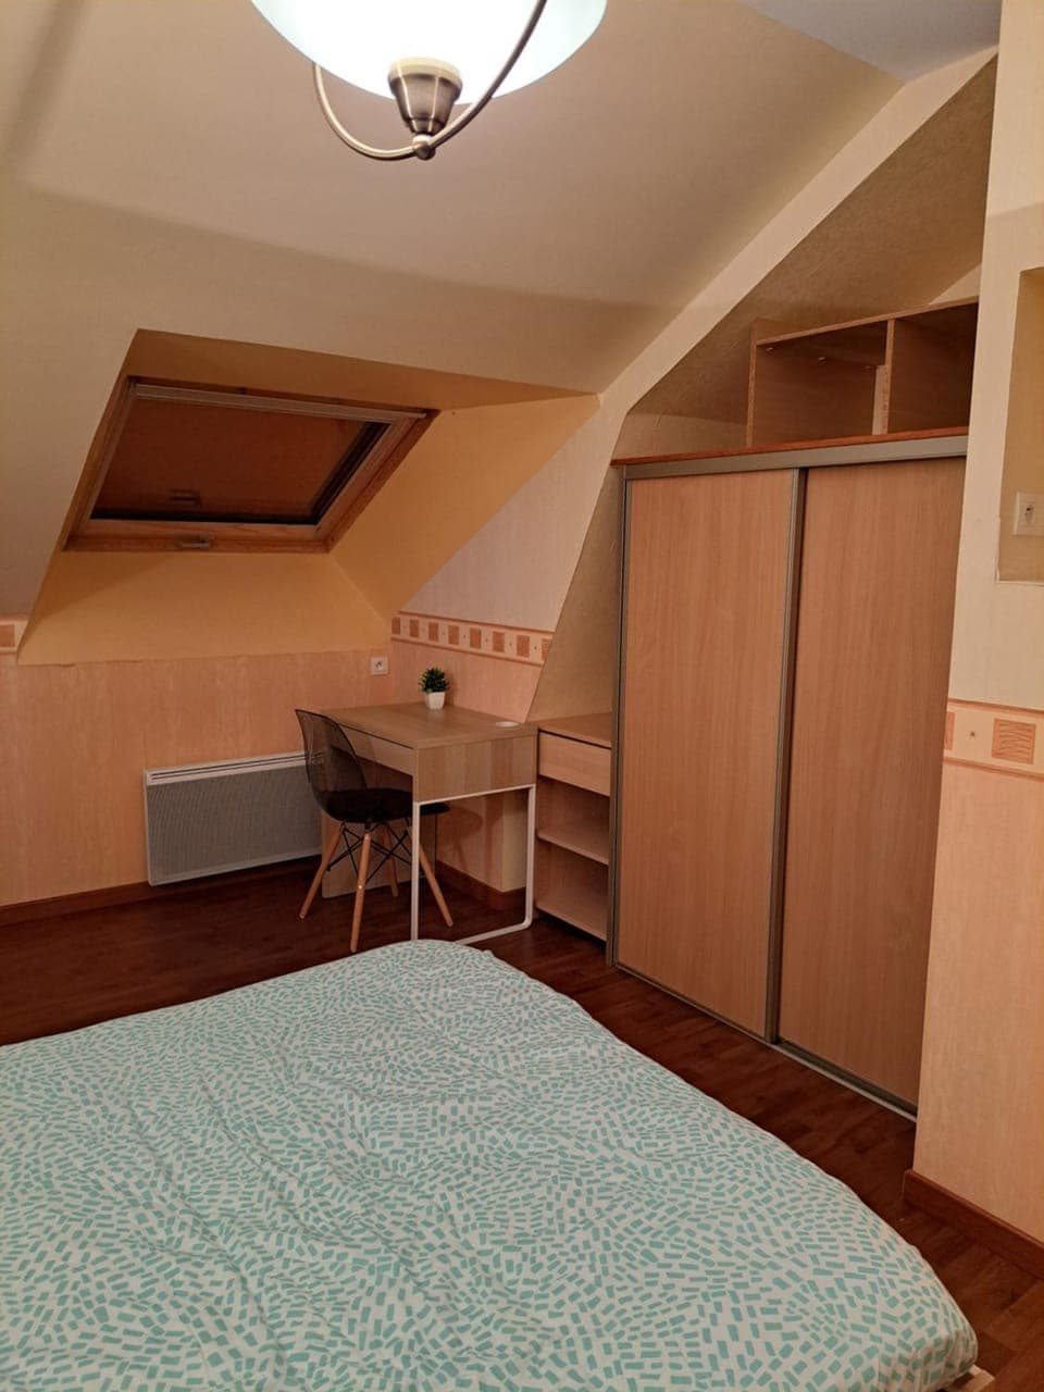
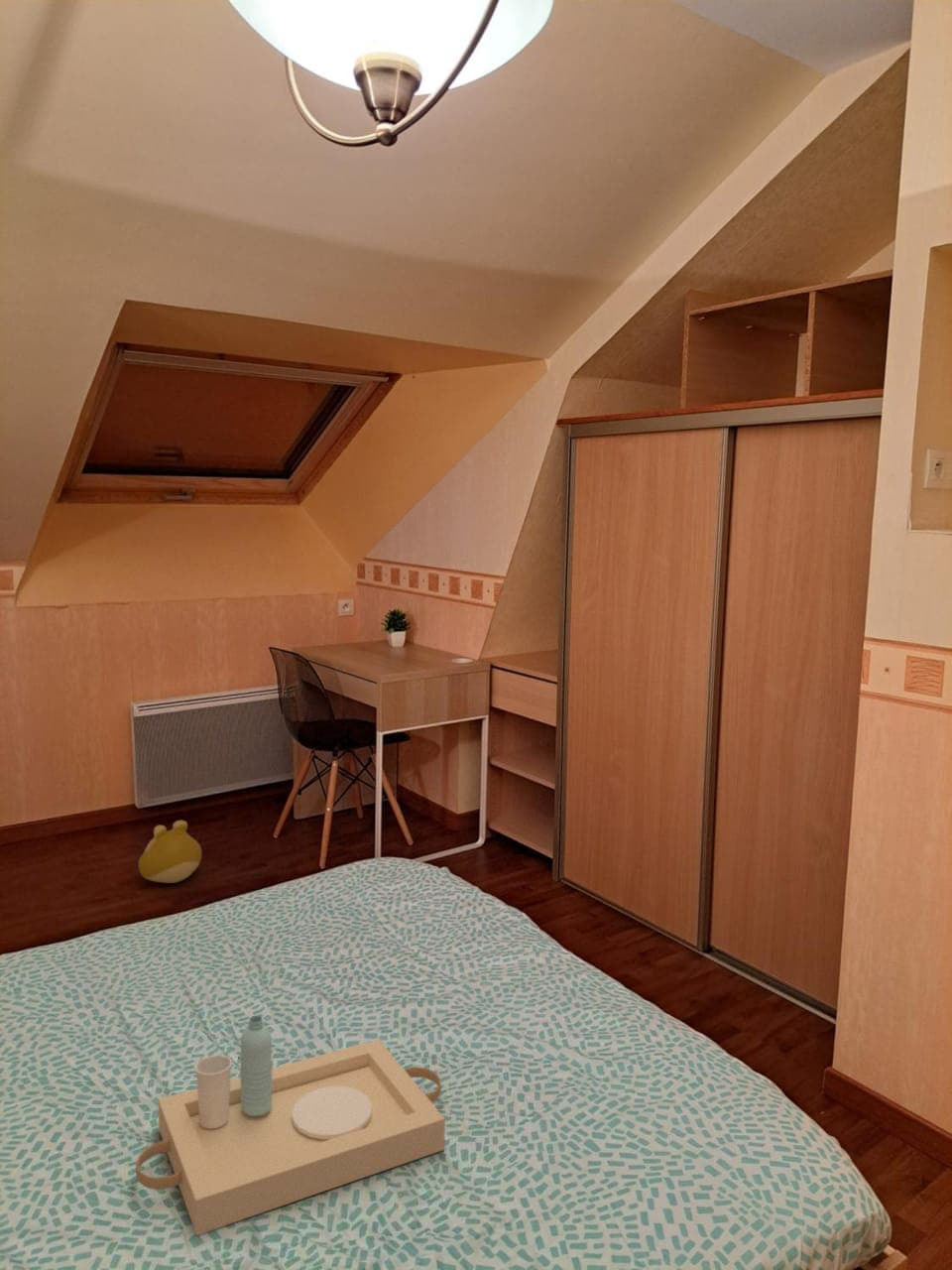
+ serving tray (299, 1084)
+ plush toy (171, 852)
